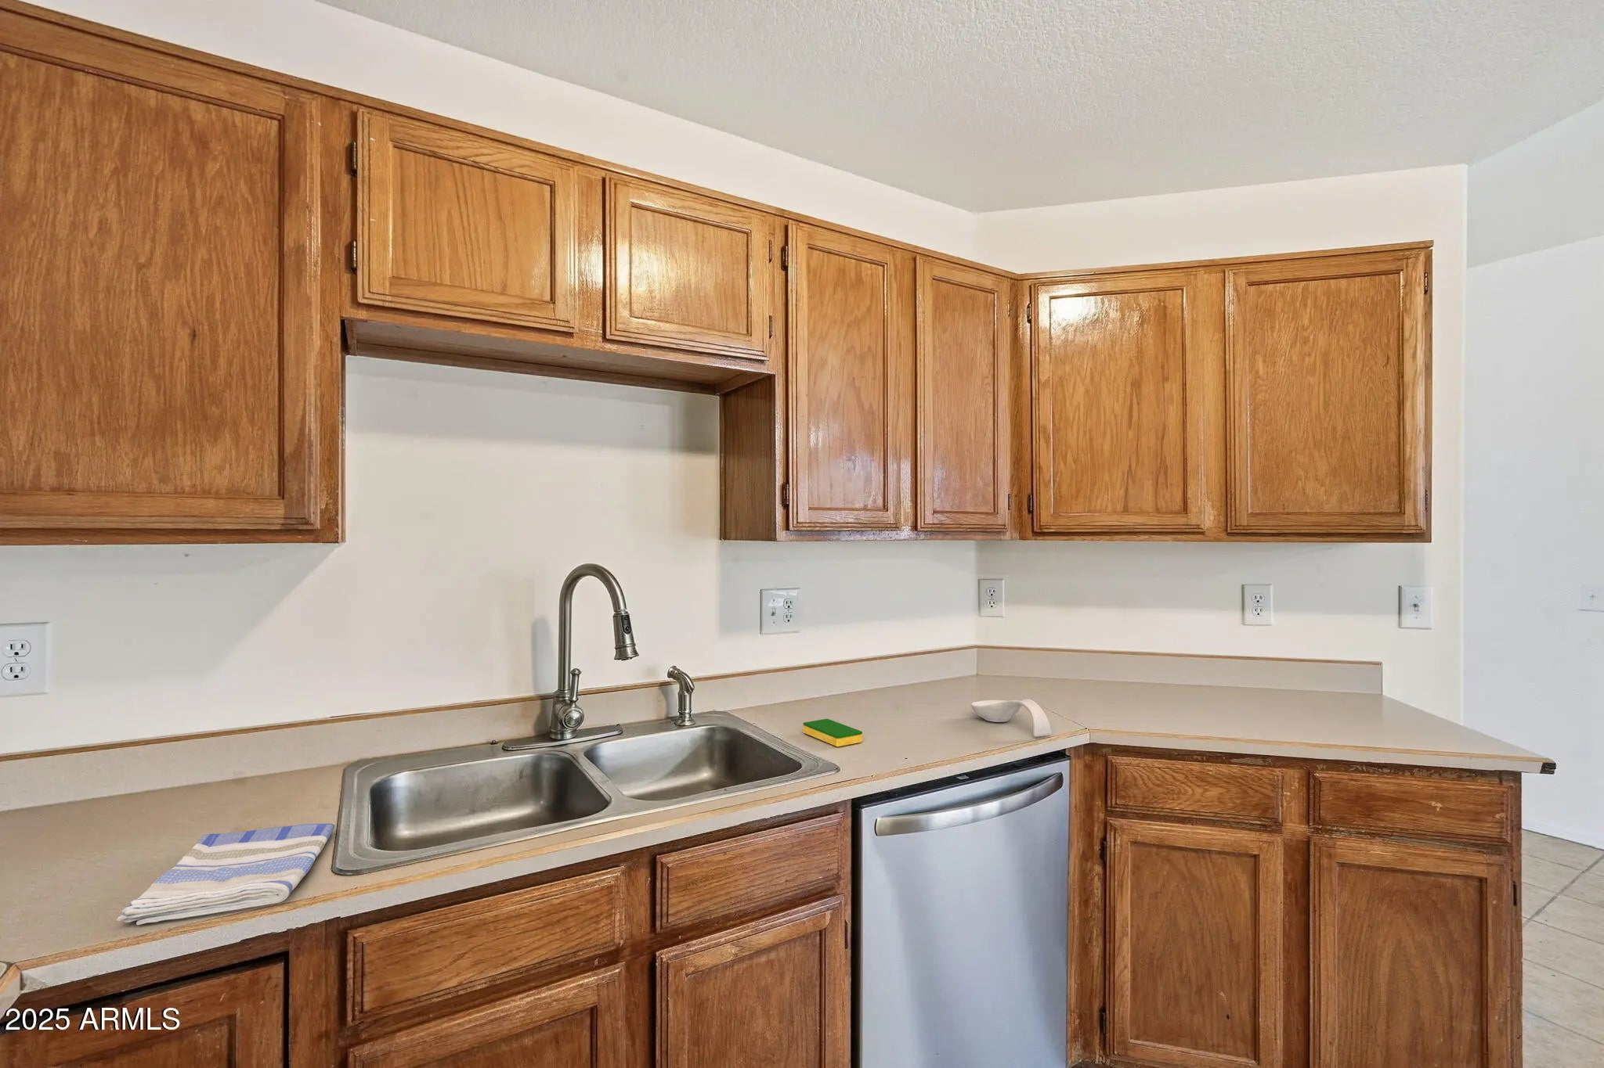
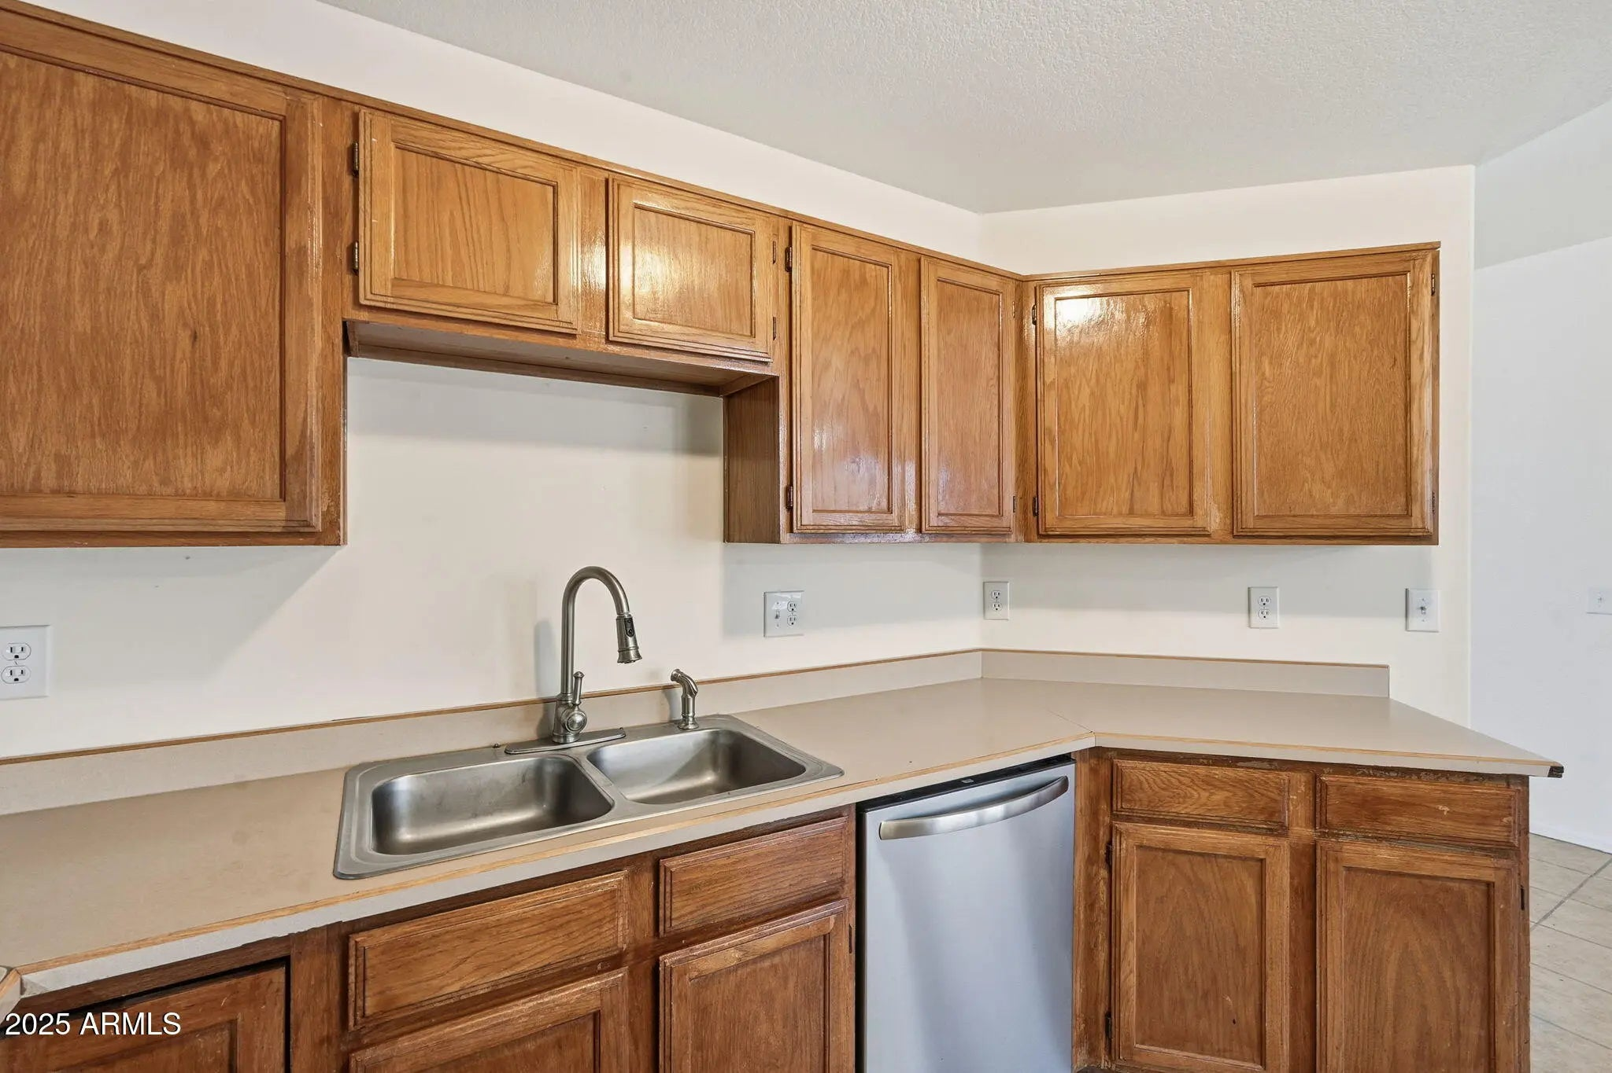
- dish sponge (831, 732)
- spoon rest (1010, 709)
- dish towel (241, 864)
